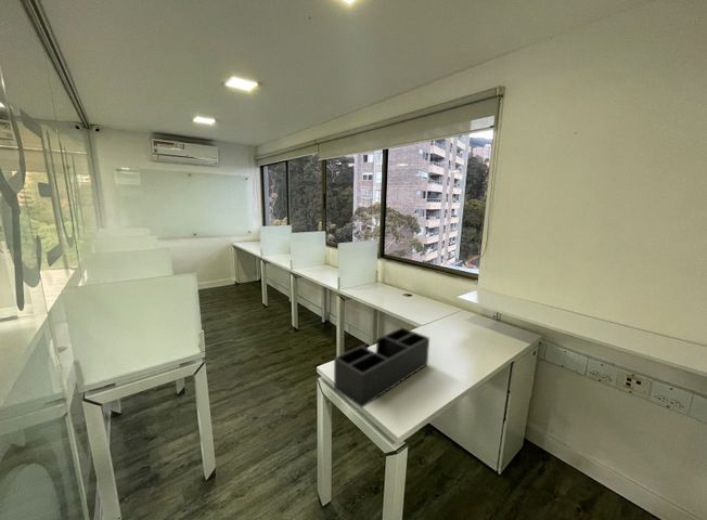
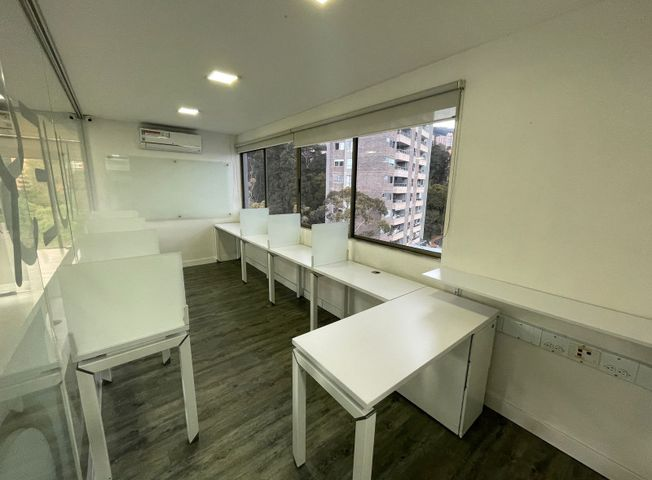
- desk organizer (385, 361)
